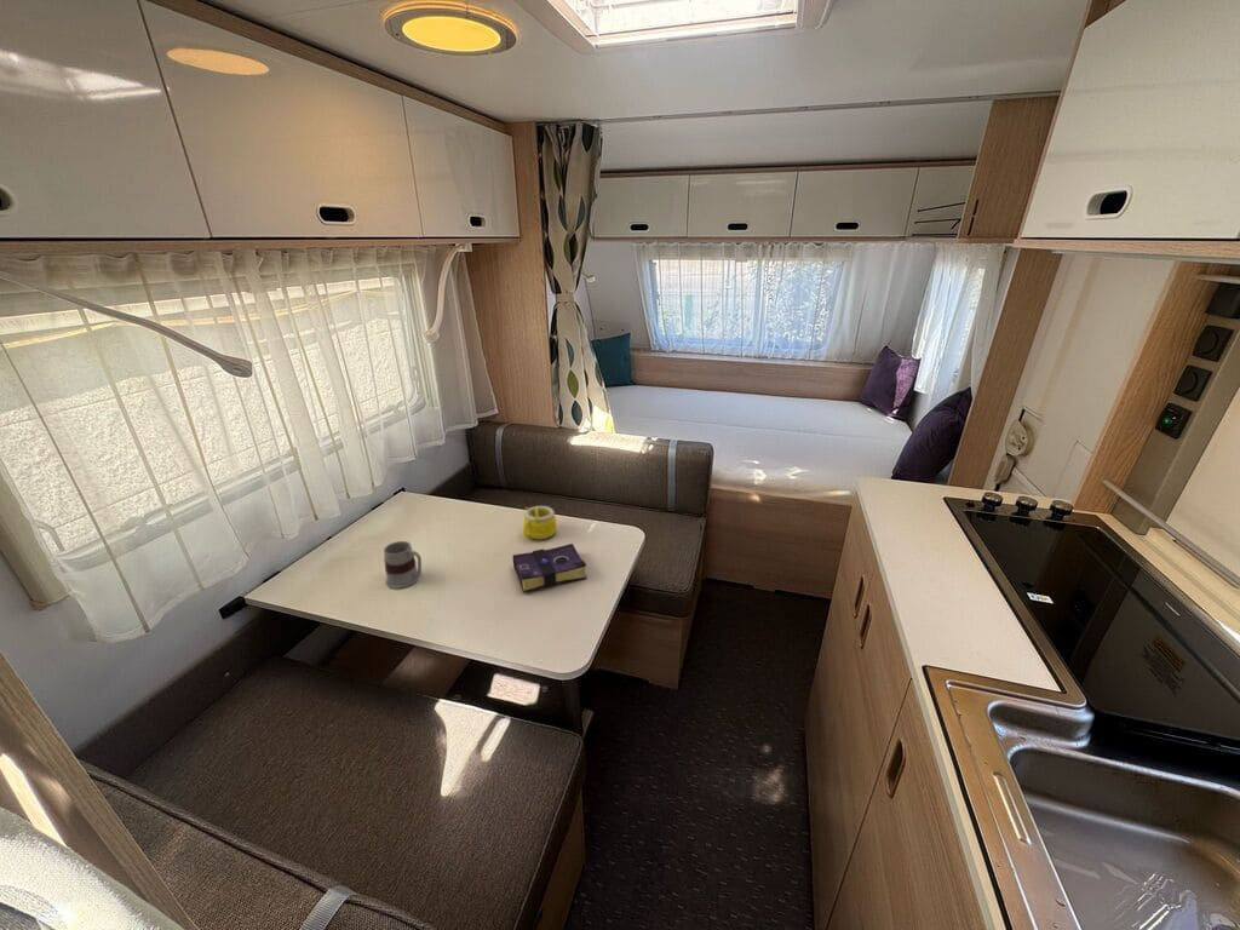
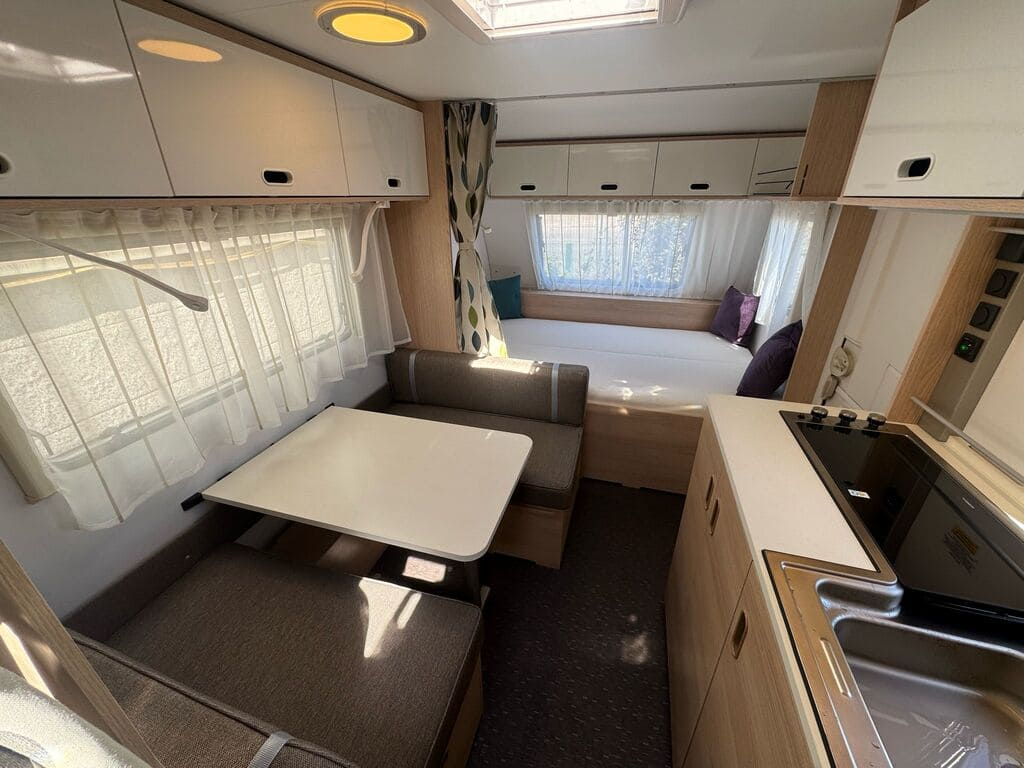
- mug (536, 518)
- mug (404, 564)
- book (549, 564)
